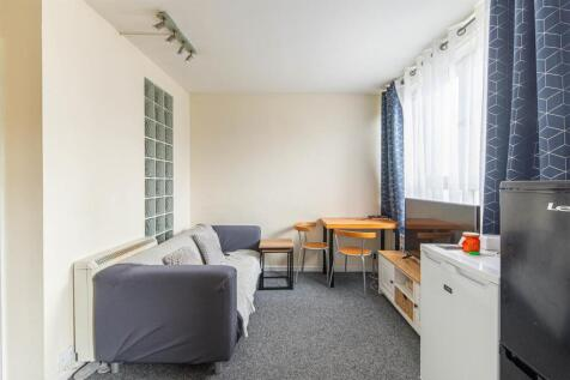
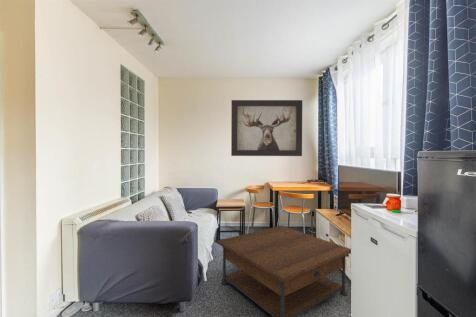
+ wall art (266, 128)
+ coffee table (281, 266)
